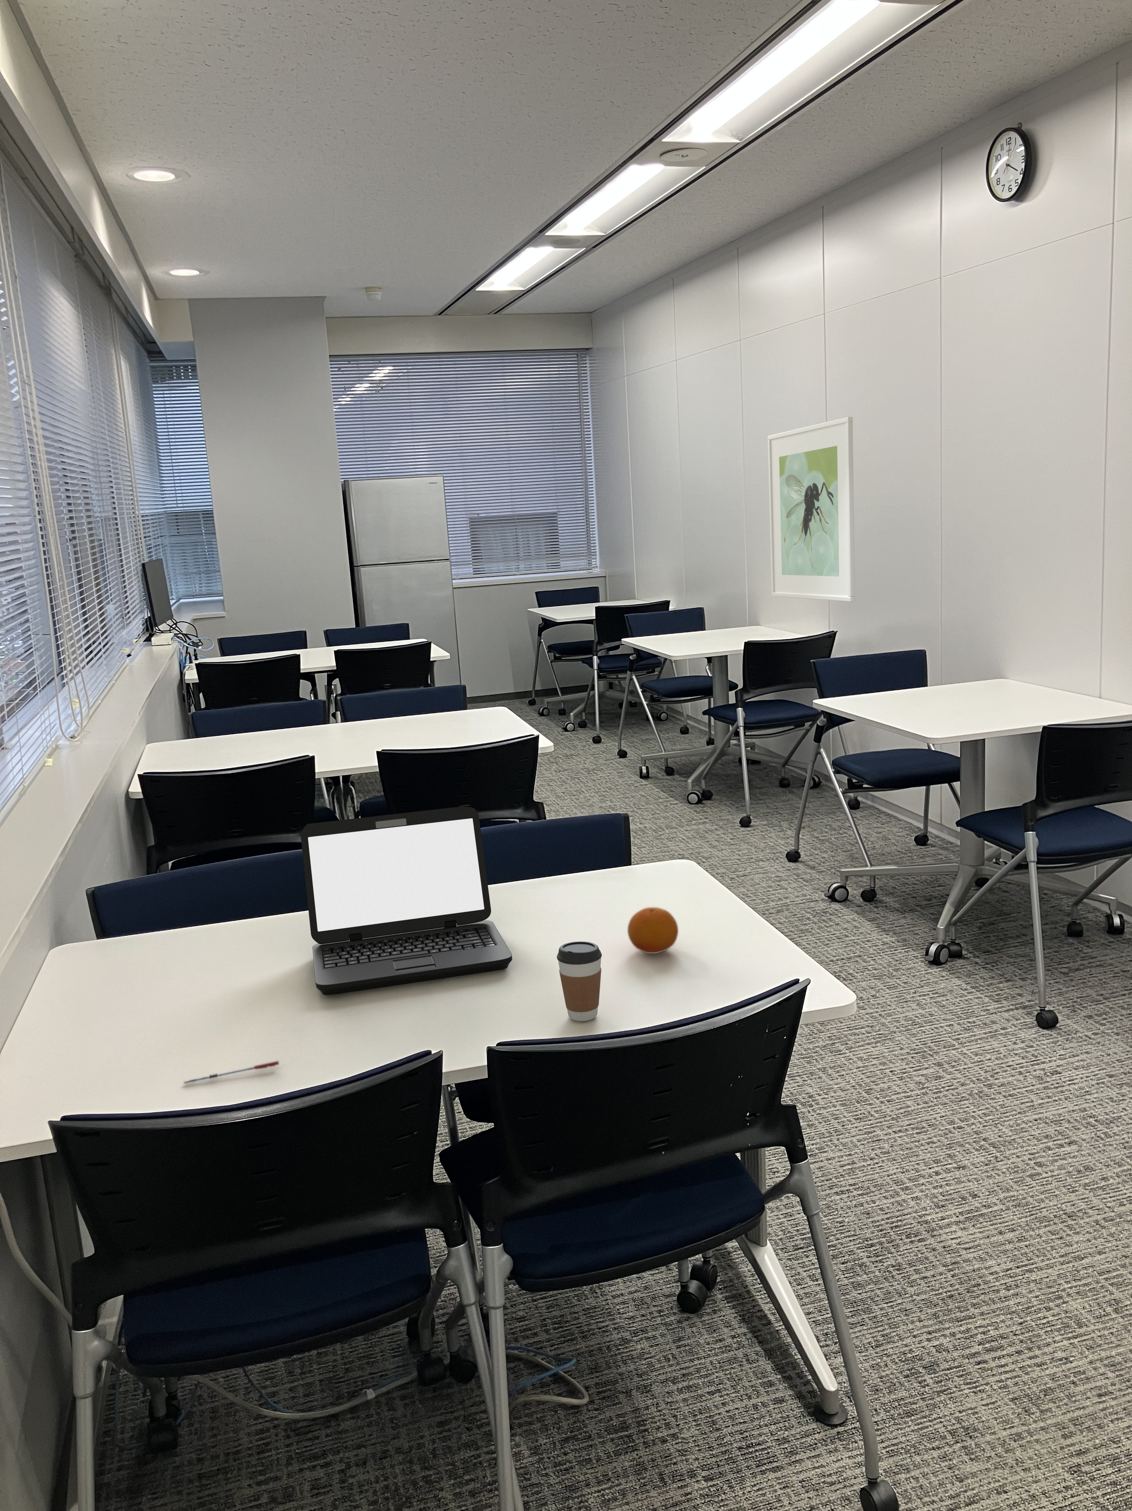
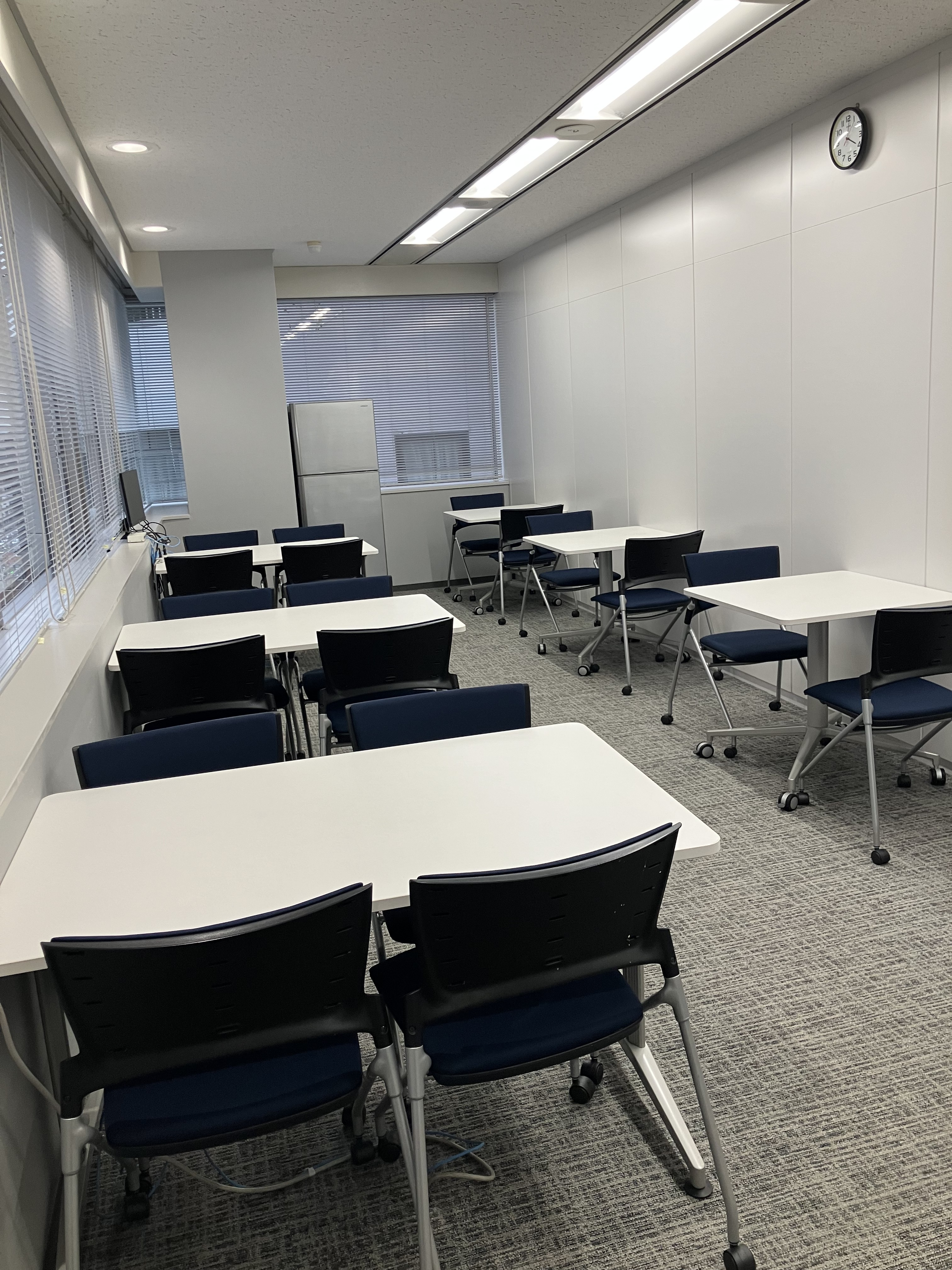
- pen (232, 1072)
- coffee cup (580, 982)
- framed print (809, 514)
- fruit (653, 930)
- laptop (403, 894)
